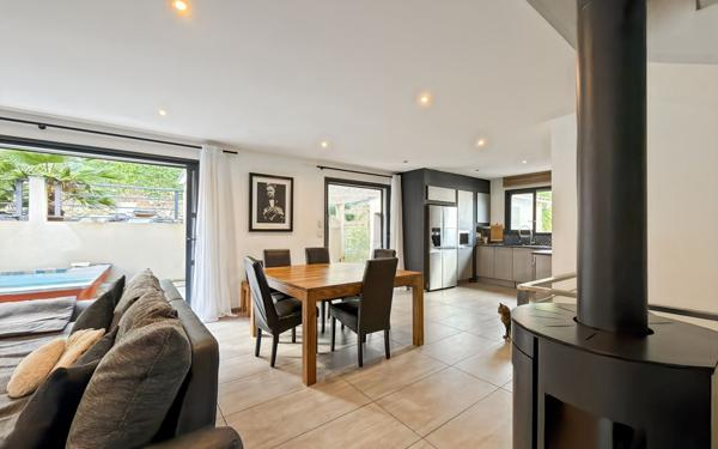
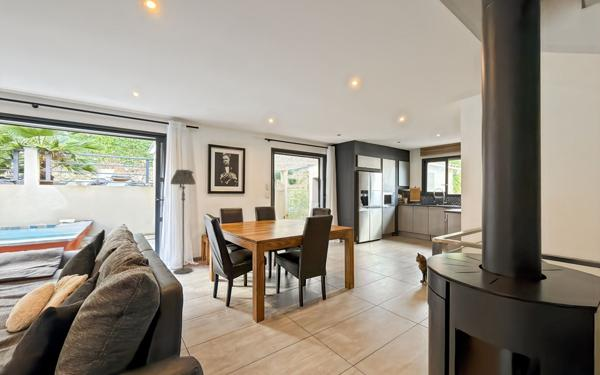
+ floor lamp (183, 220)
